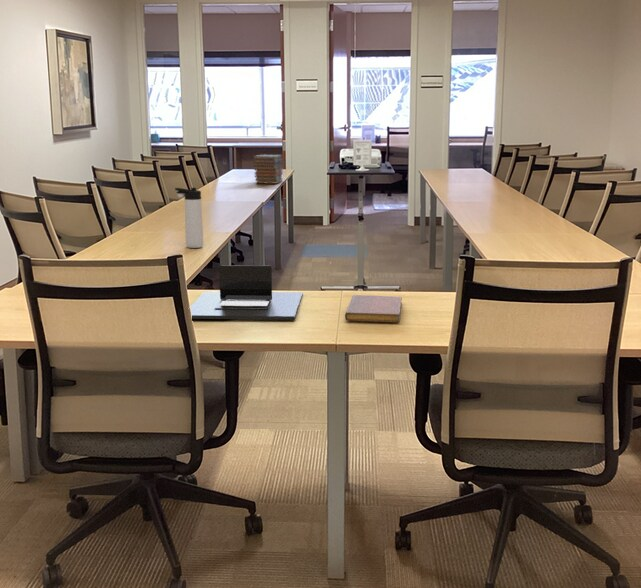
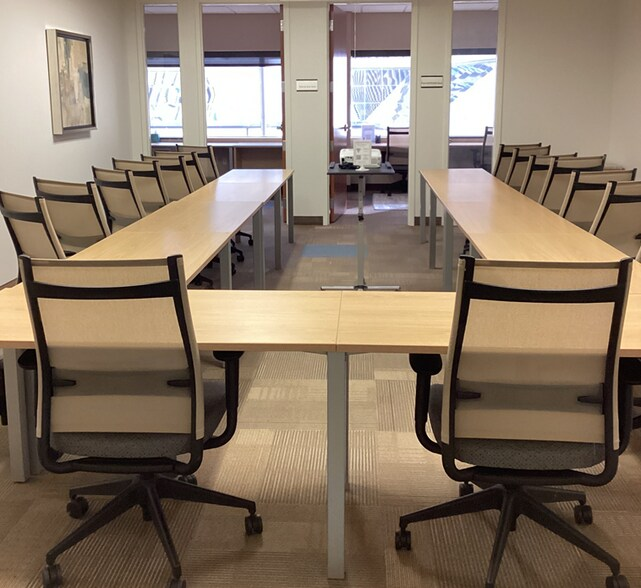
- laptop (246, 286)
- book stack (268, 168)
- thermos bottle (189, 217)
- notebook (374, 307)
